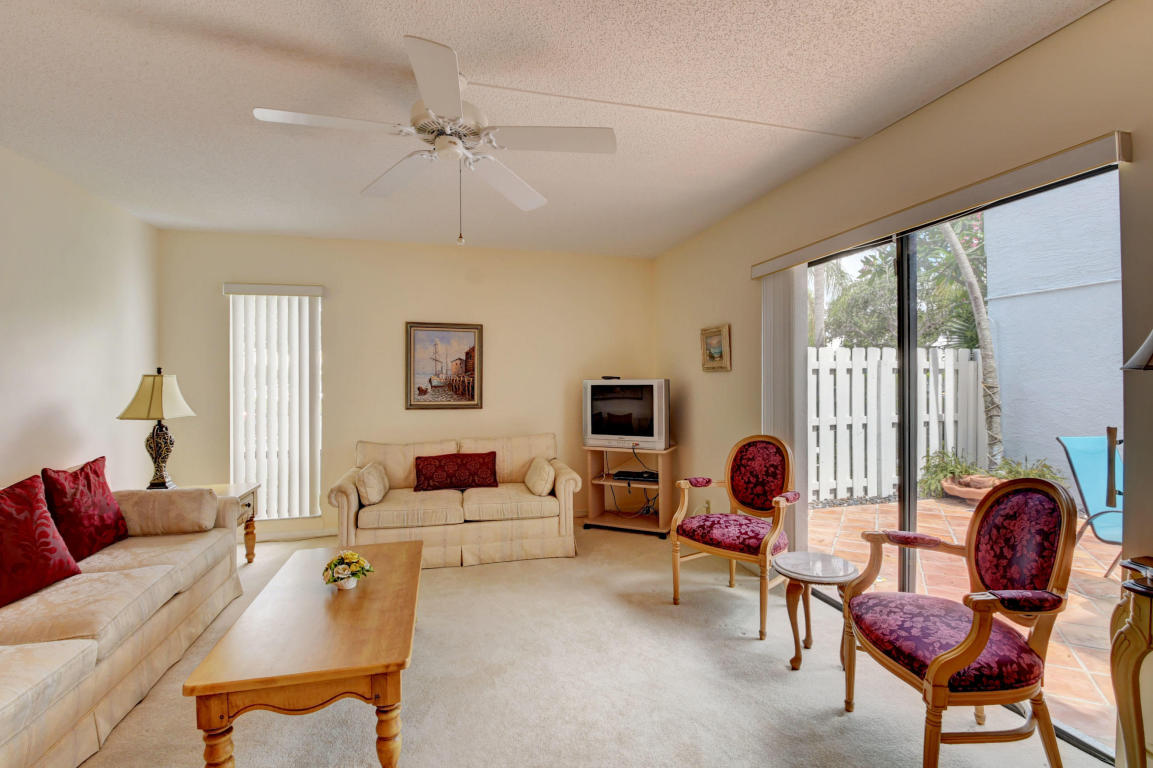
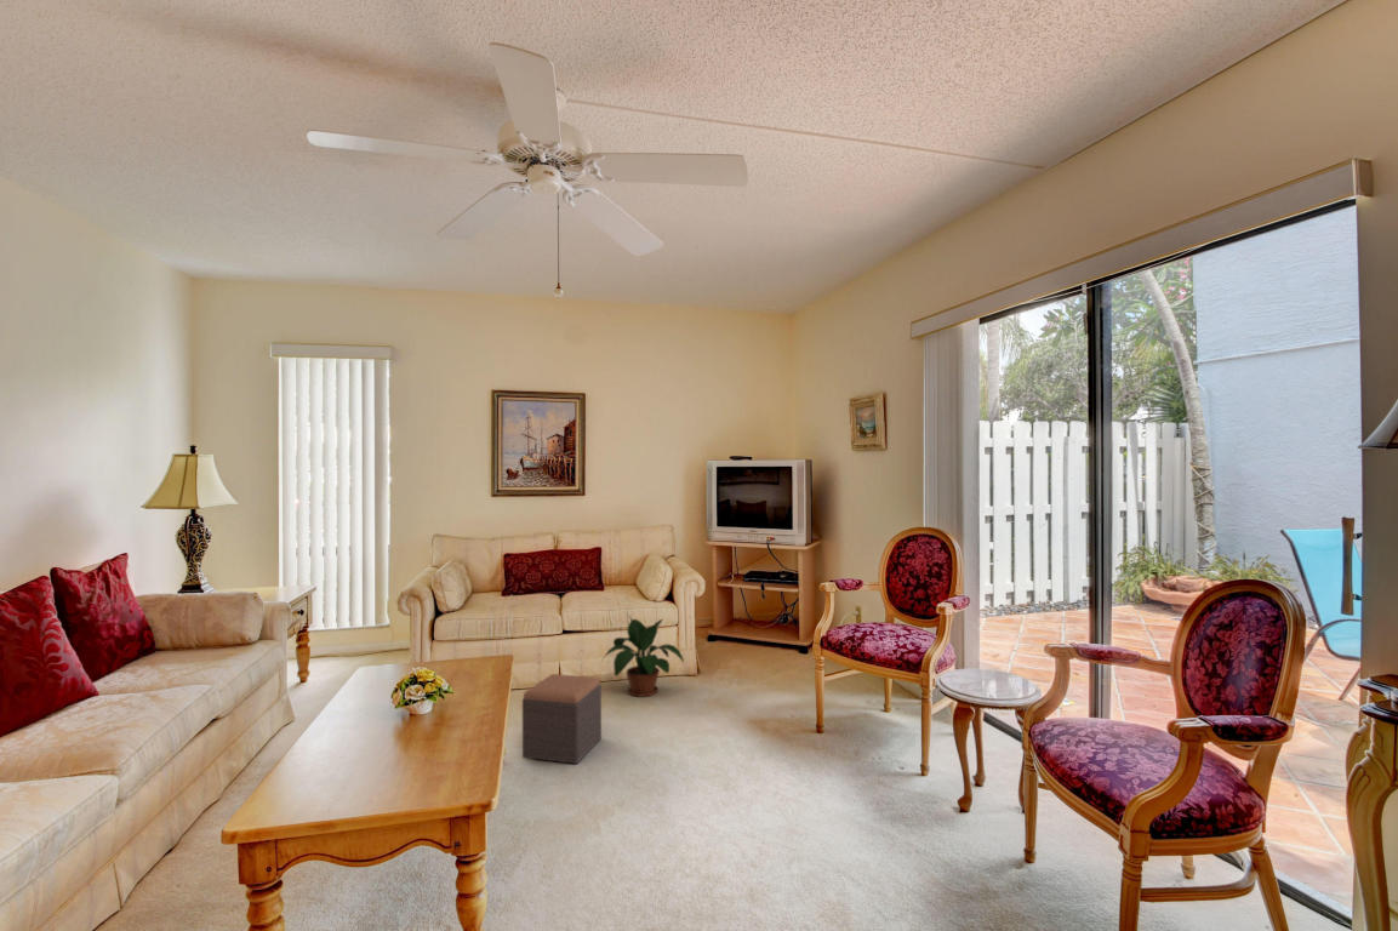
+ potted plant (641, 649)
+ footstool (563, 715)
